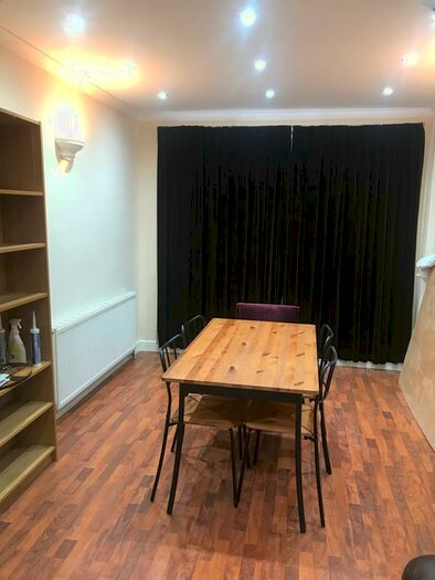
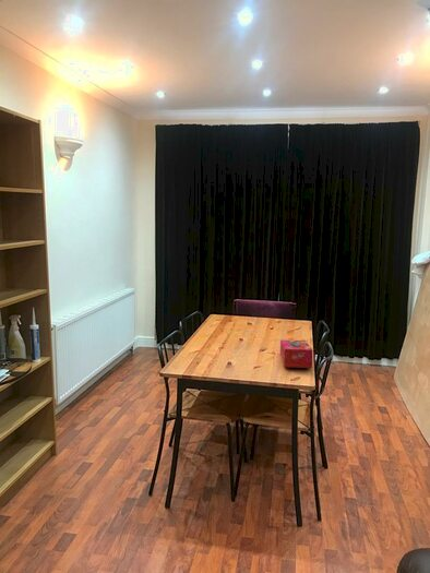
+ tissue box (295, 353)
